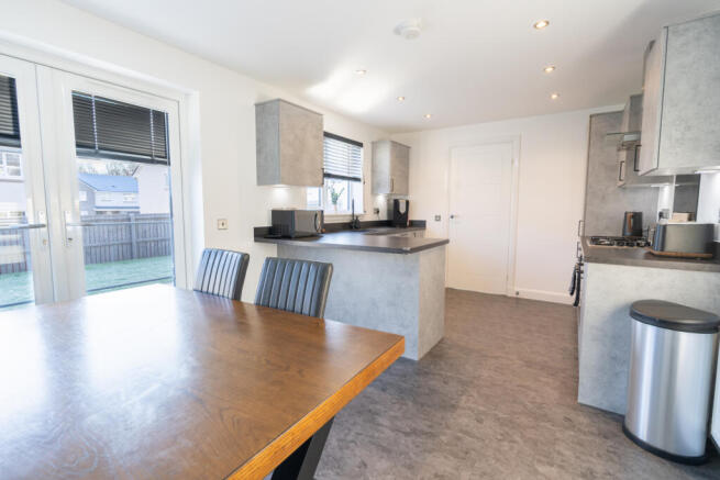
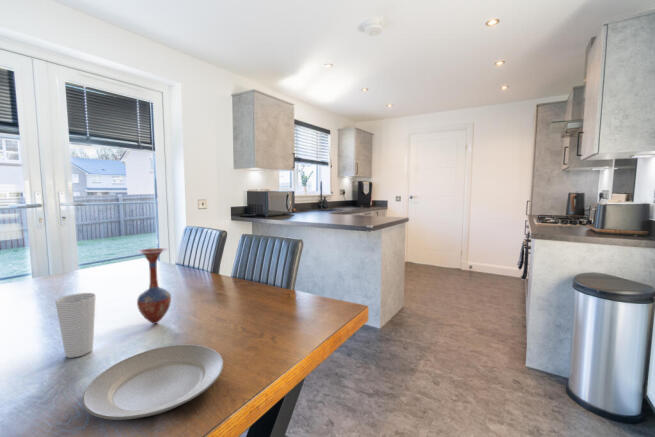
+ plate (160, 381)
+ cup (77, 325)
+ vase (153, 286)
